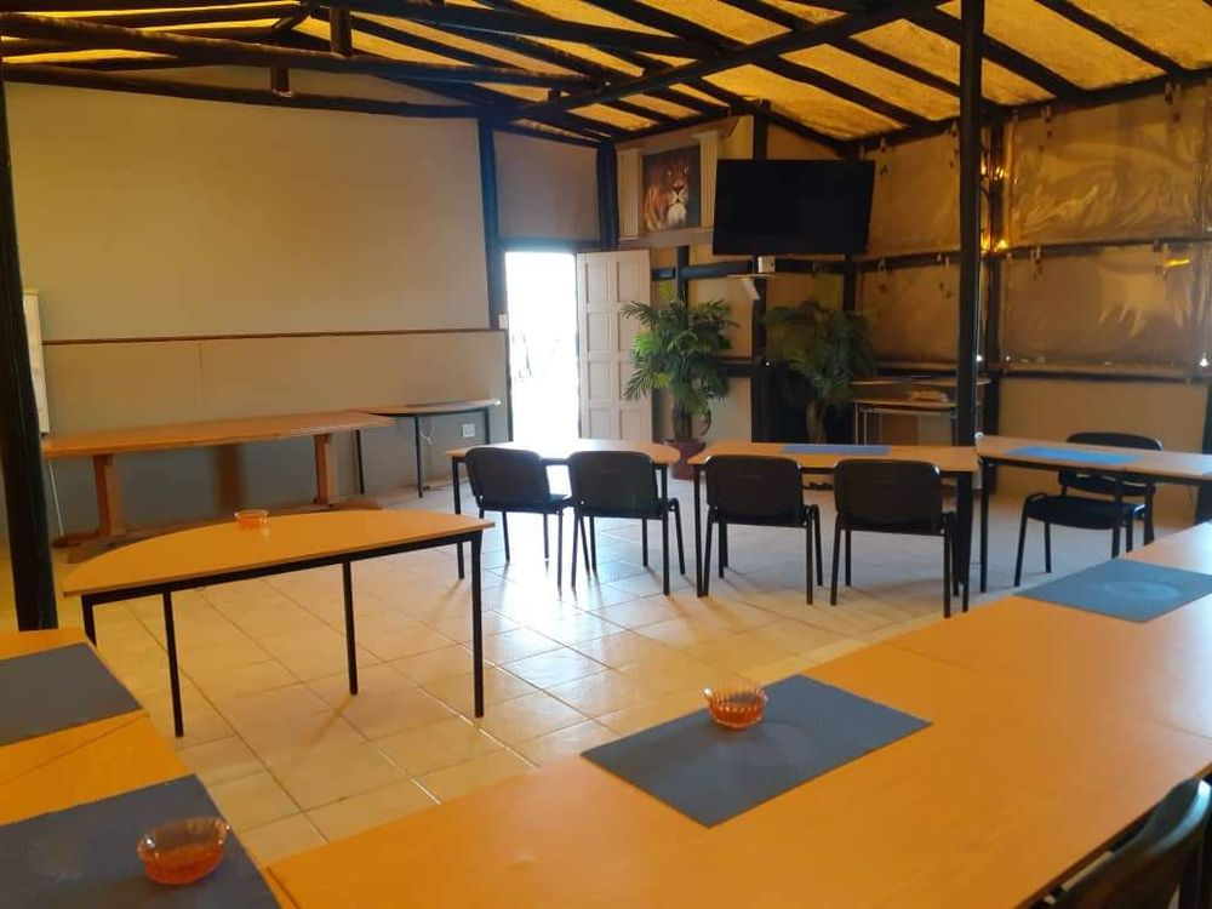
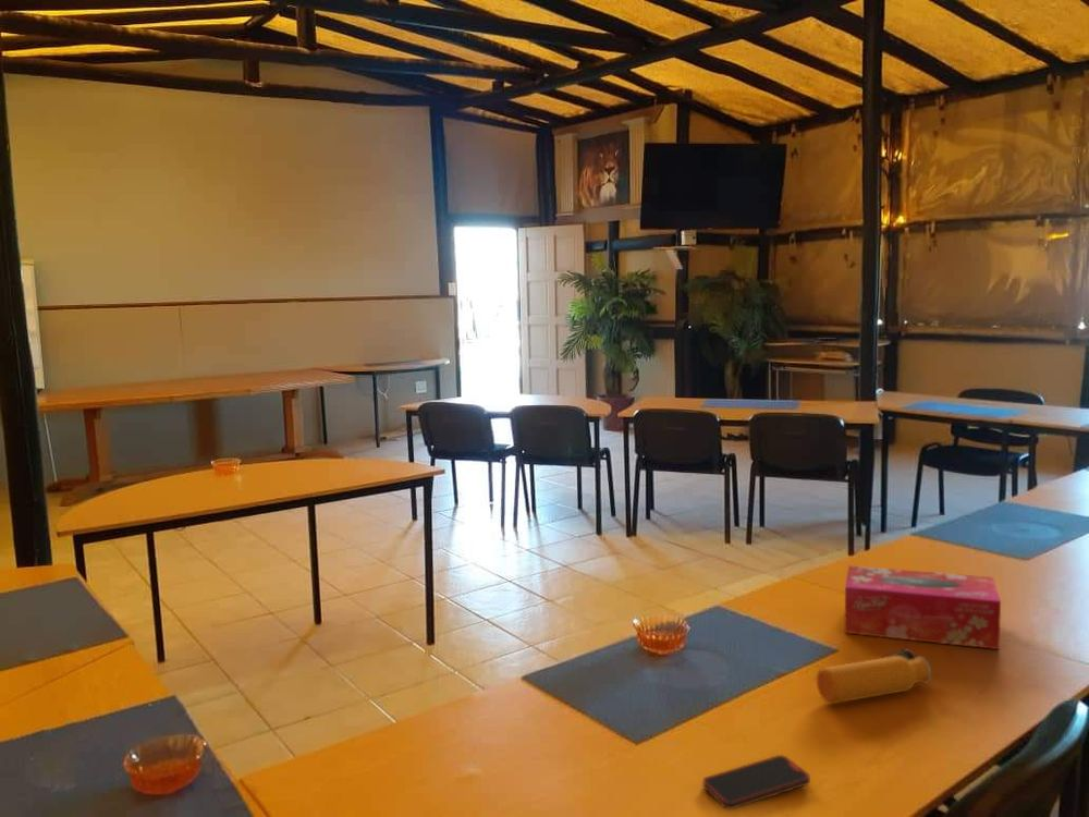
+ water bottle (876, 670)
+ smartphone (756, 781)
+ tissue box (918, 605)
